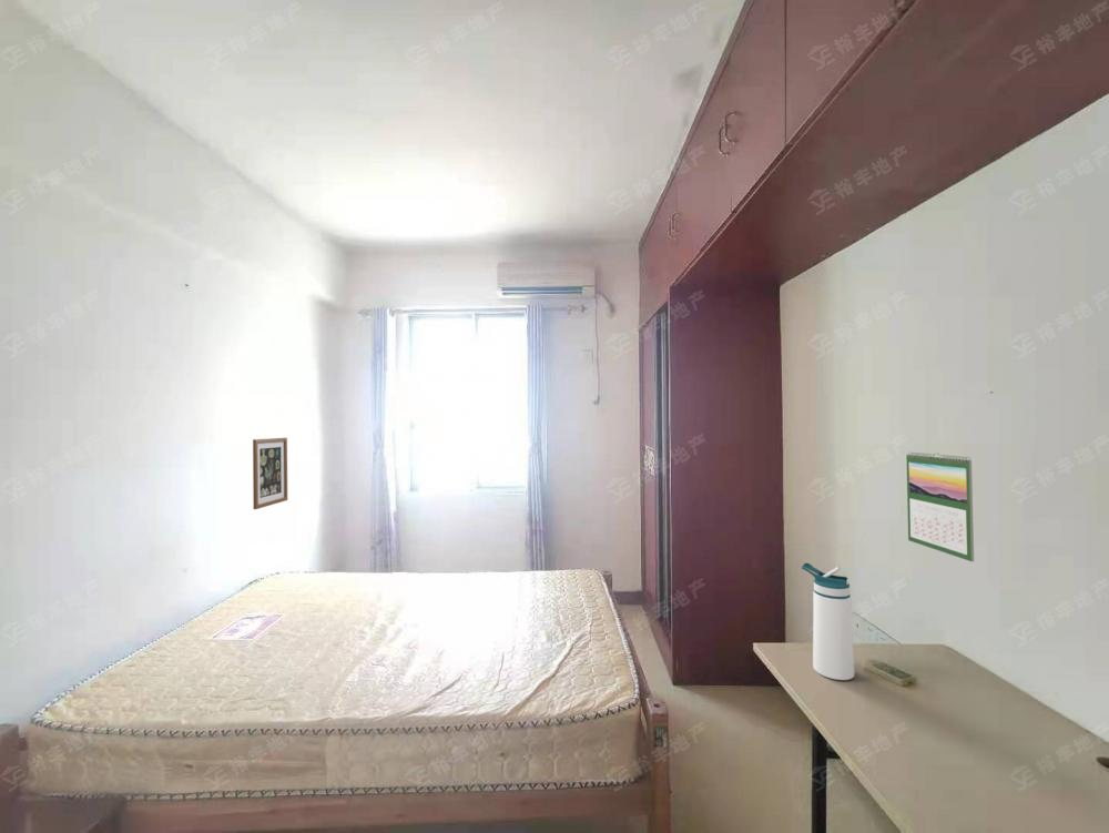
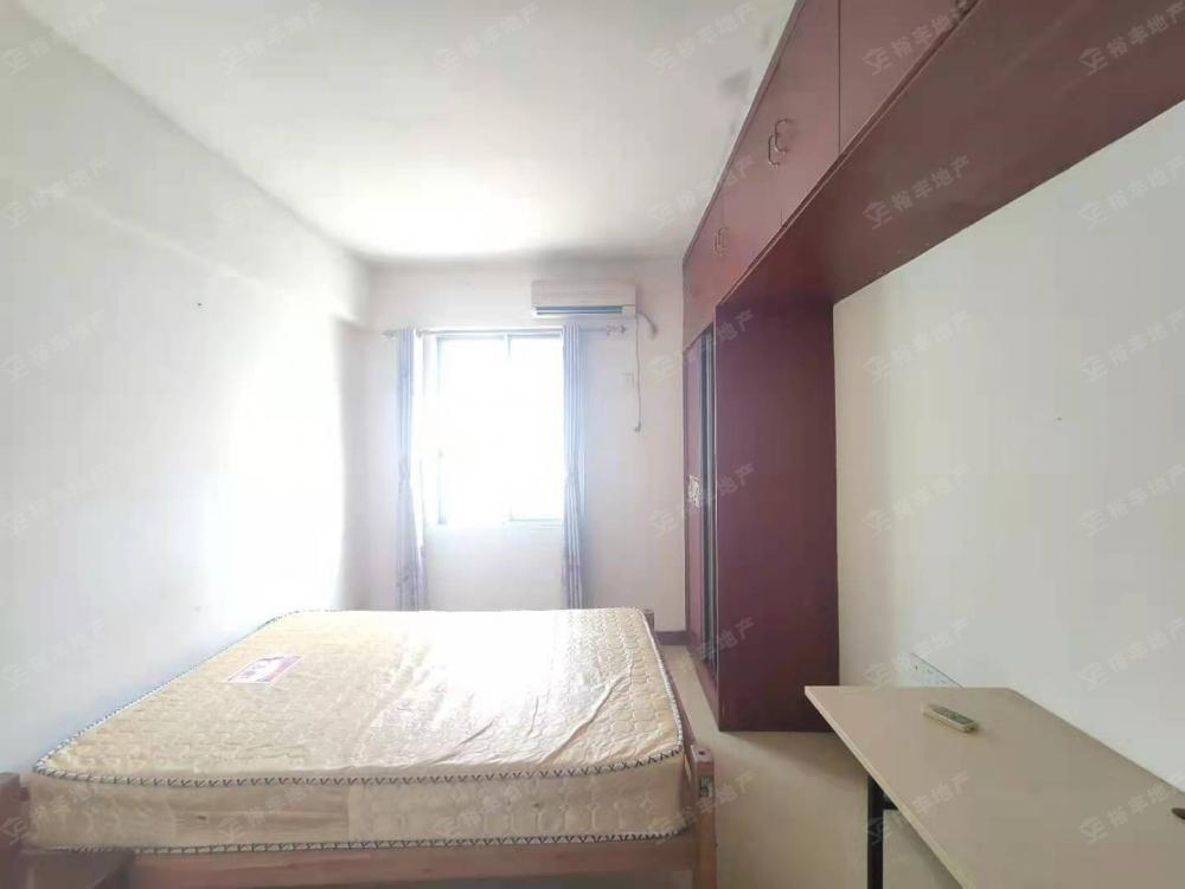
- calendar (937, 500)
- water bottle (827, 617)
- wall art (271, 471)
